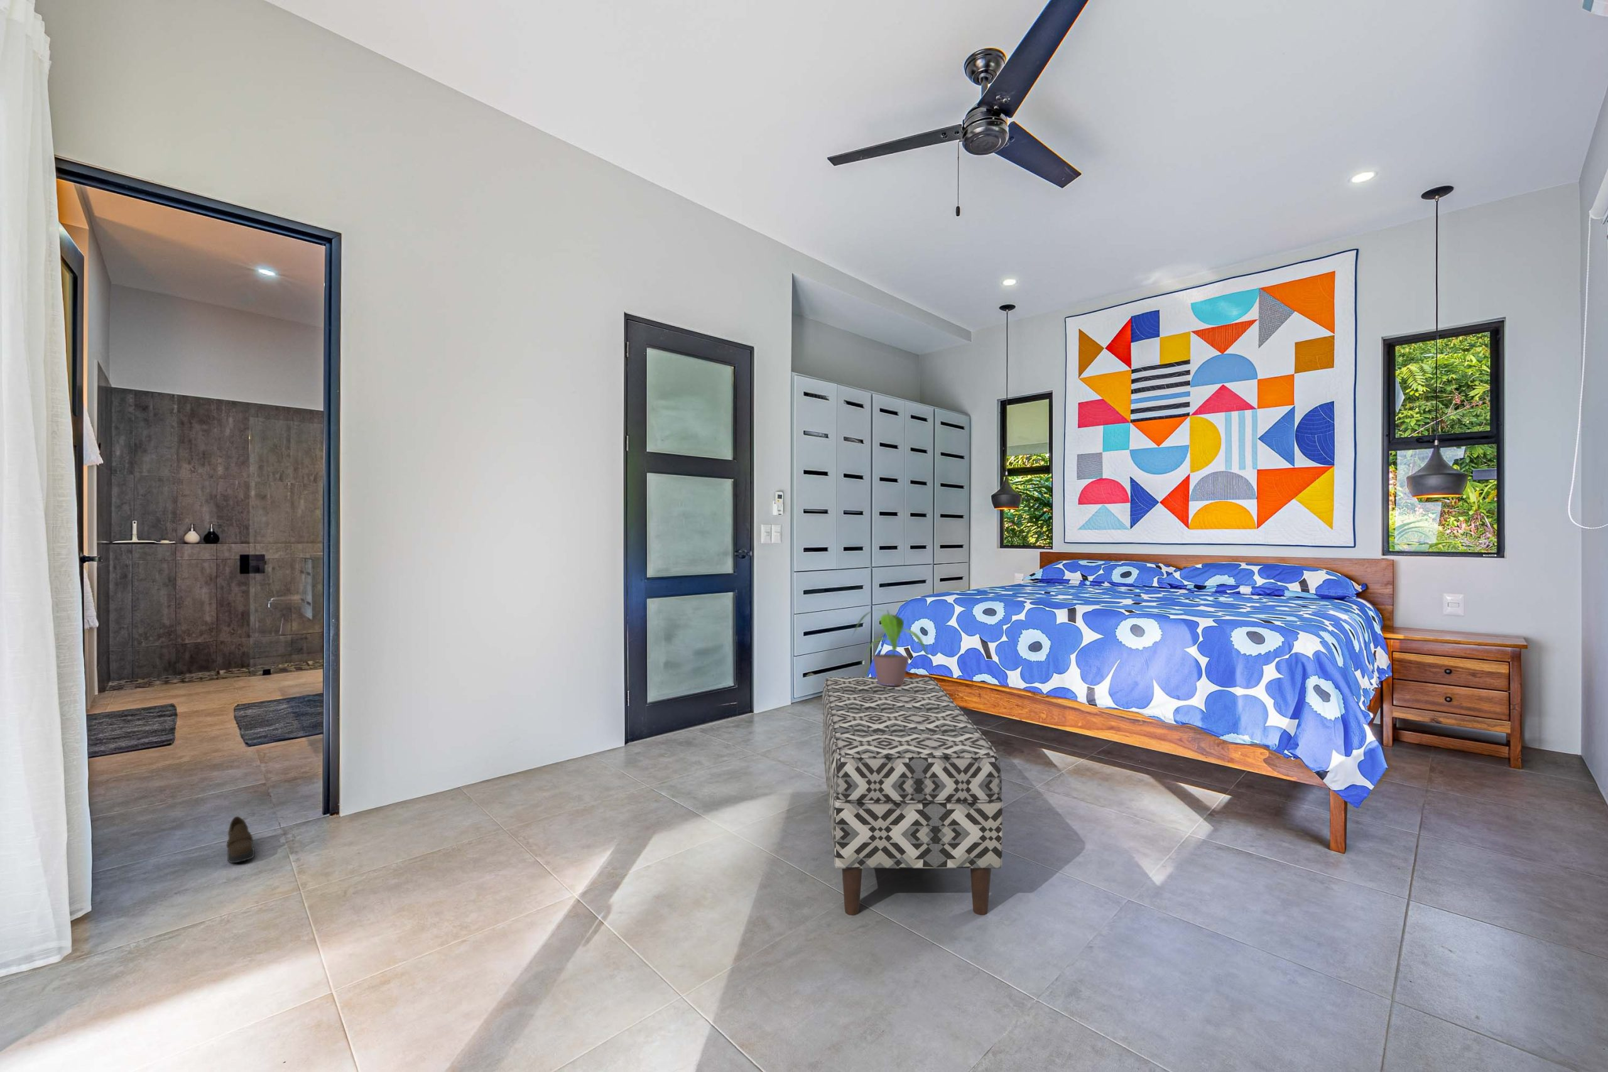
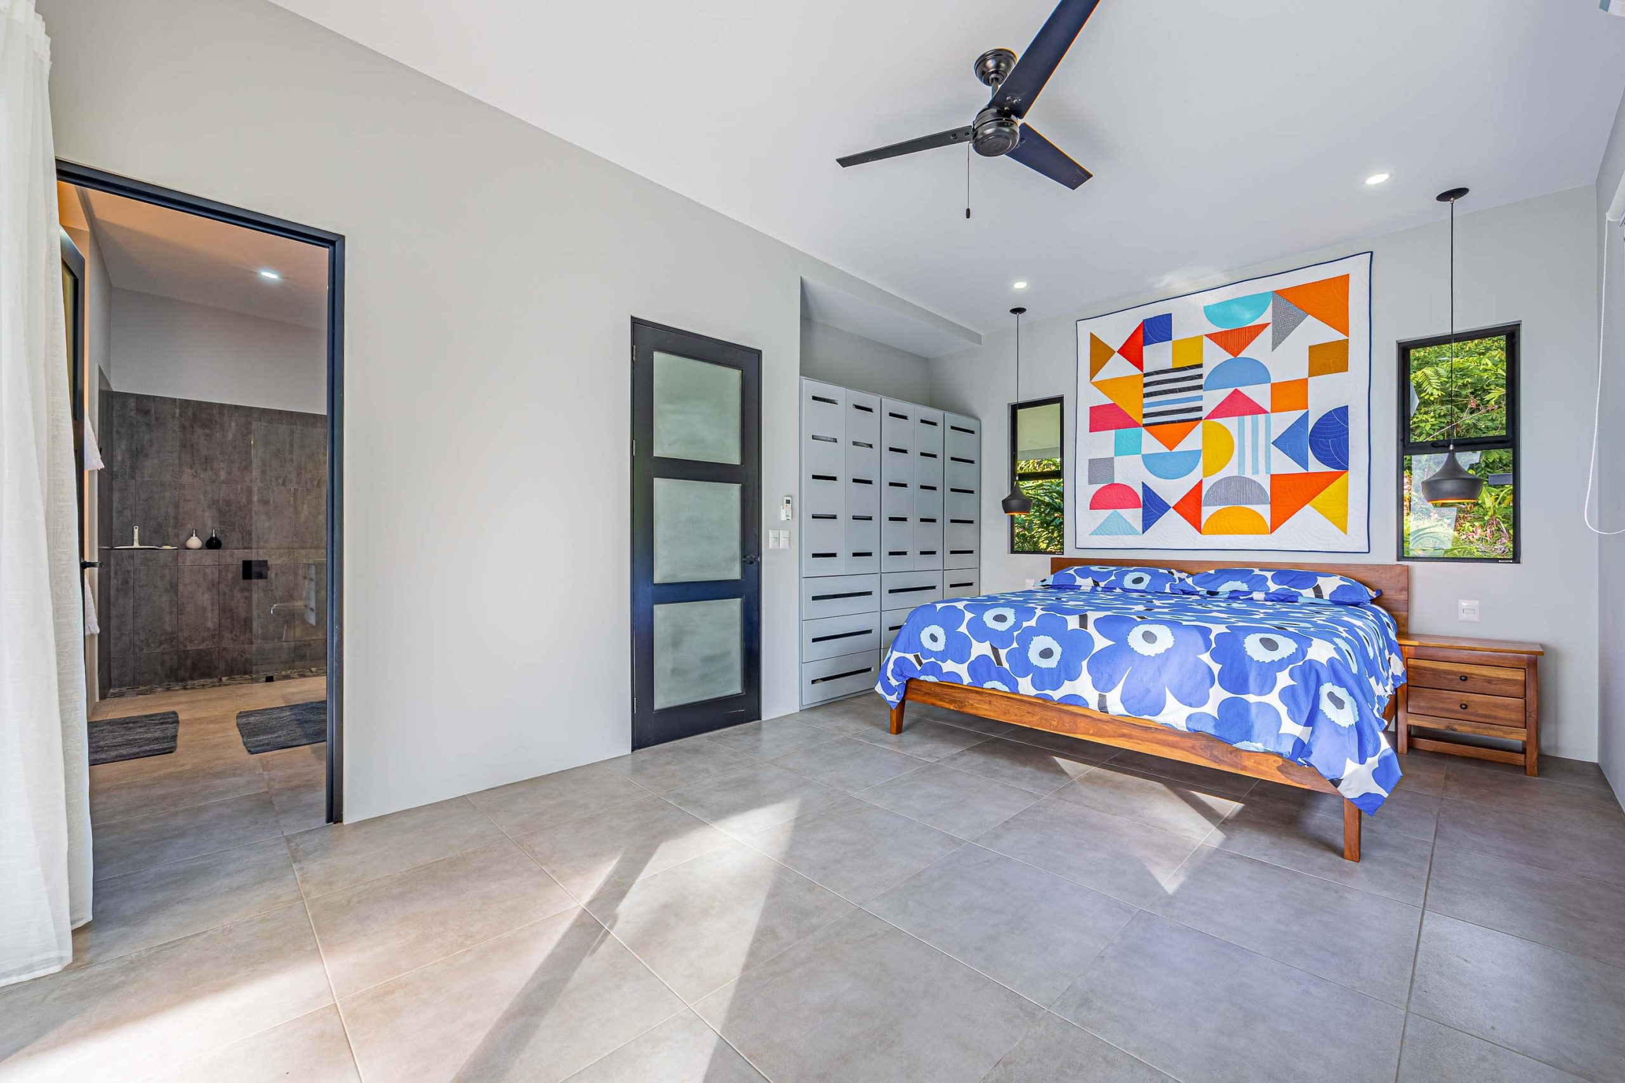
- potted plant (893, 647)
- shoe (239, 839)
- bench (894, 774)
